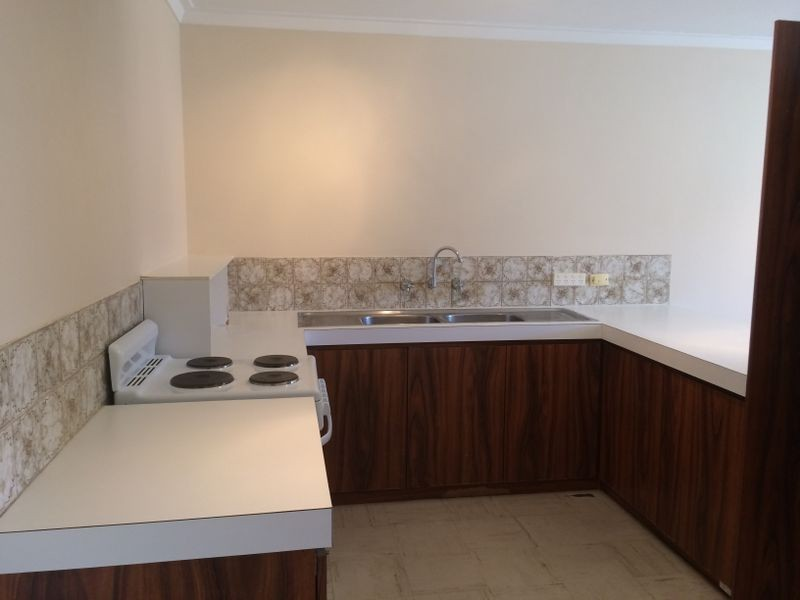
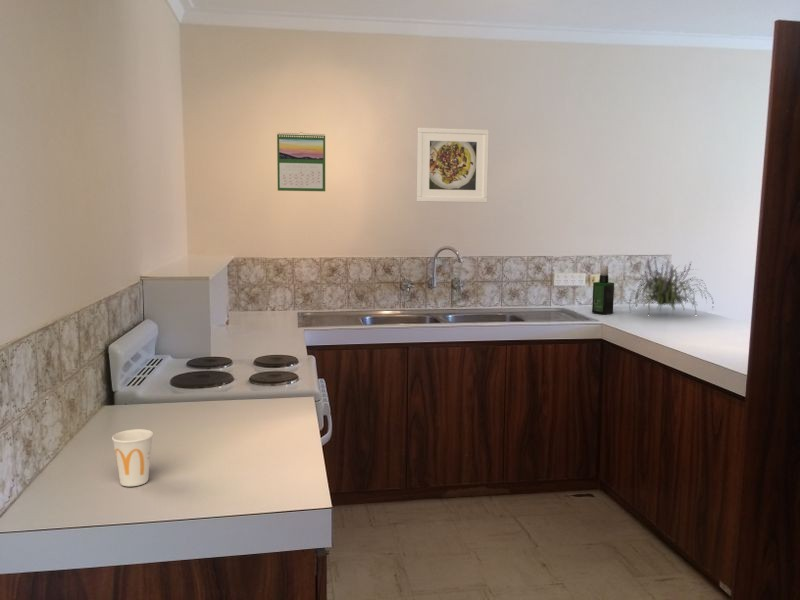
+ spray bottle (603, 289)
+ calendar (301, 161)
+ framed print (452, 165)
+ cup (133, 458)
+ plant (670, 287)
